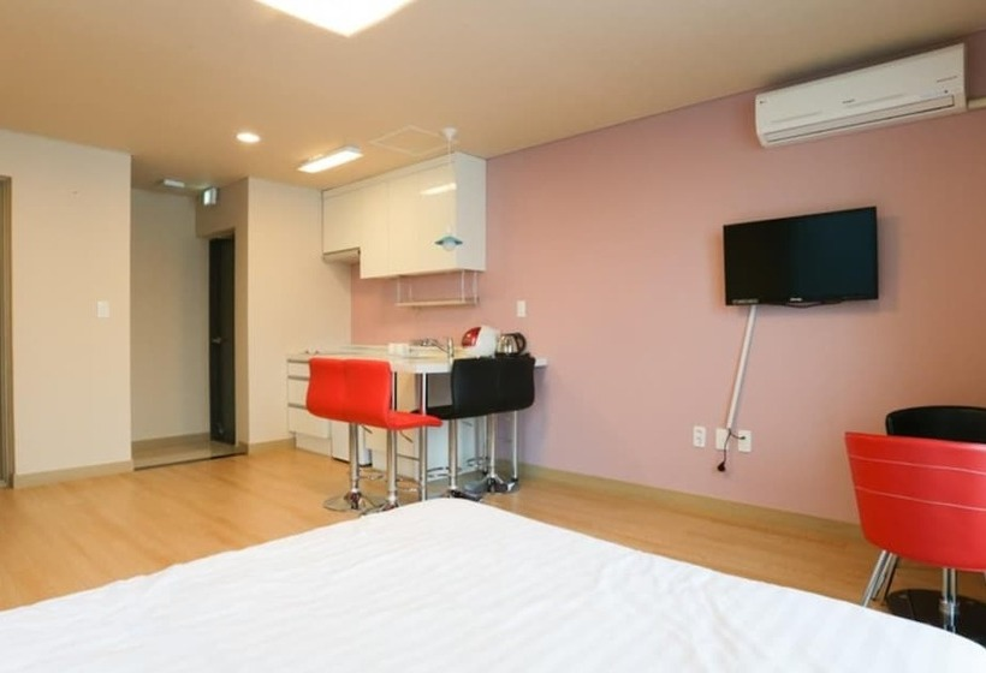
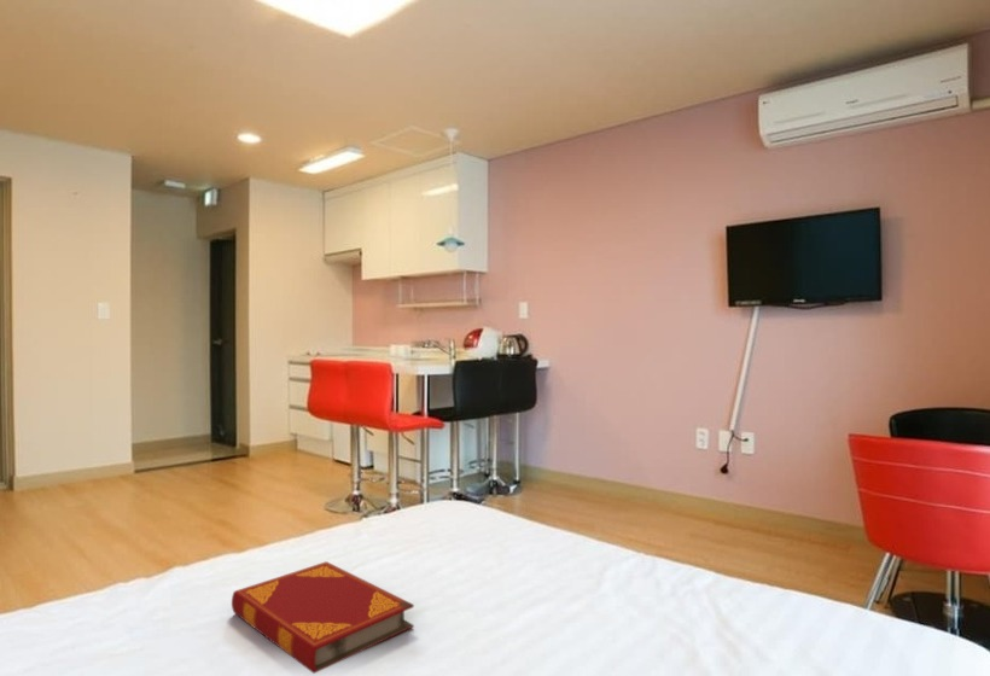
+ hardback book (320, 608)
